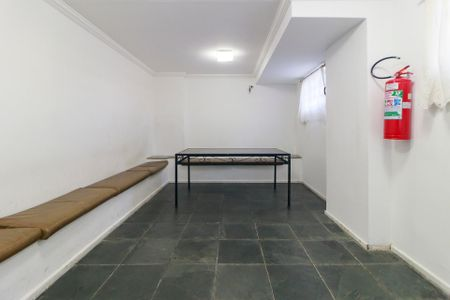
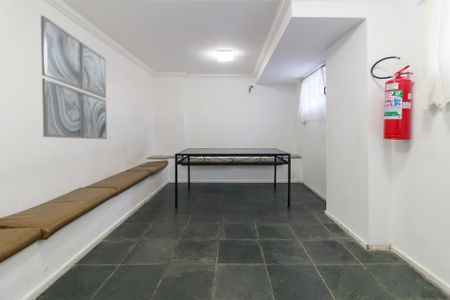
+ wall art (80, 91)
